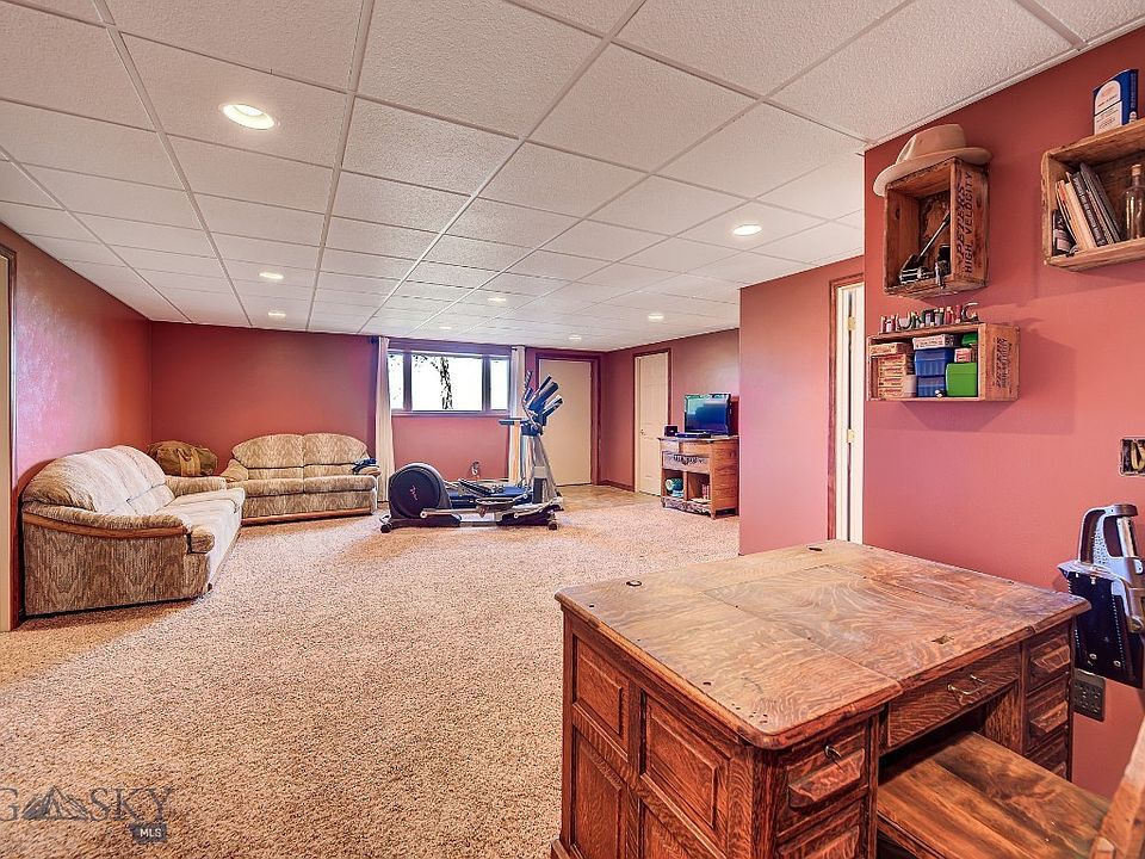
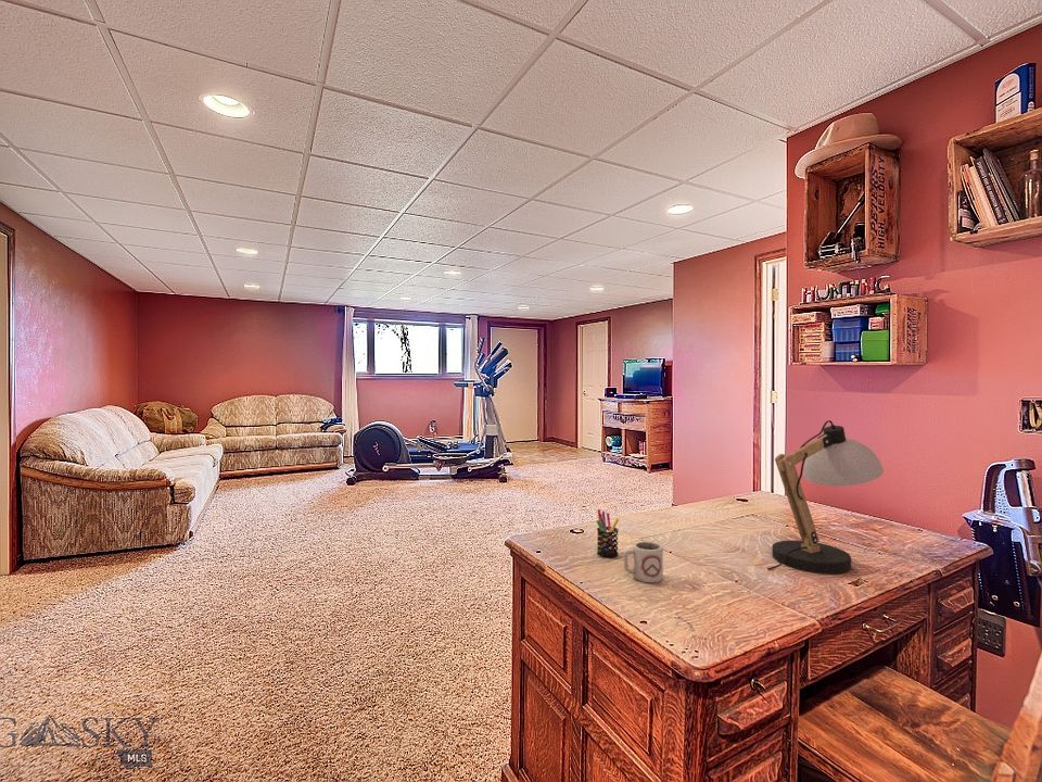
+ desk lamp (817, 483)
+ pen holder (605, 532)
+ cup (643, 562)
